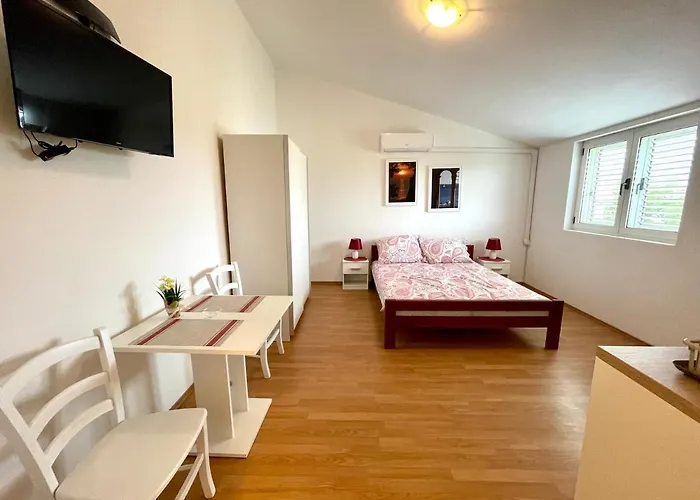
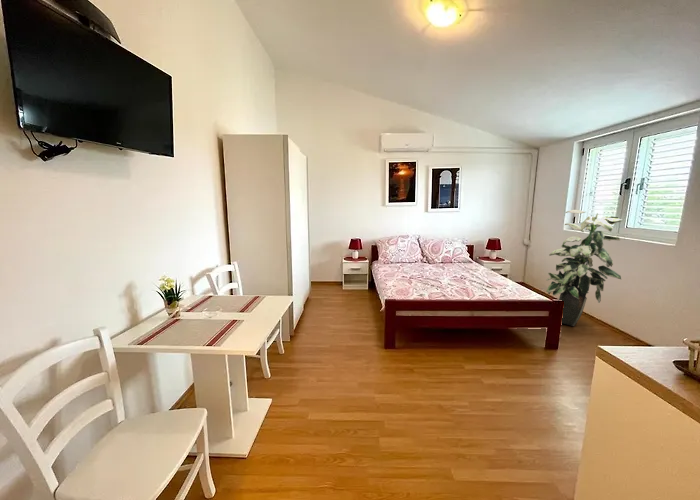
+ indoor plant (578, 268)
